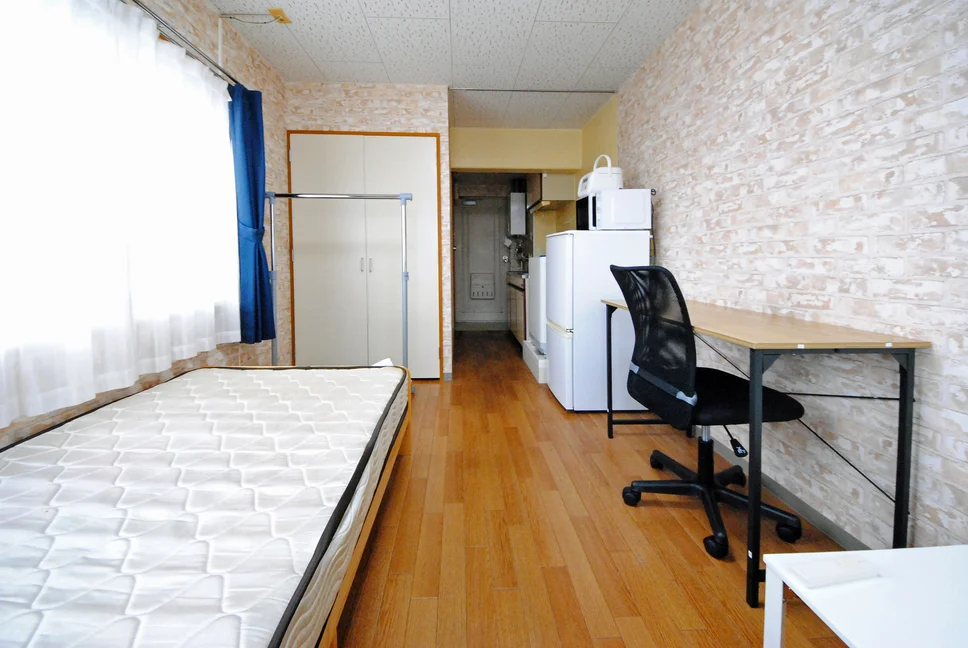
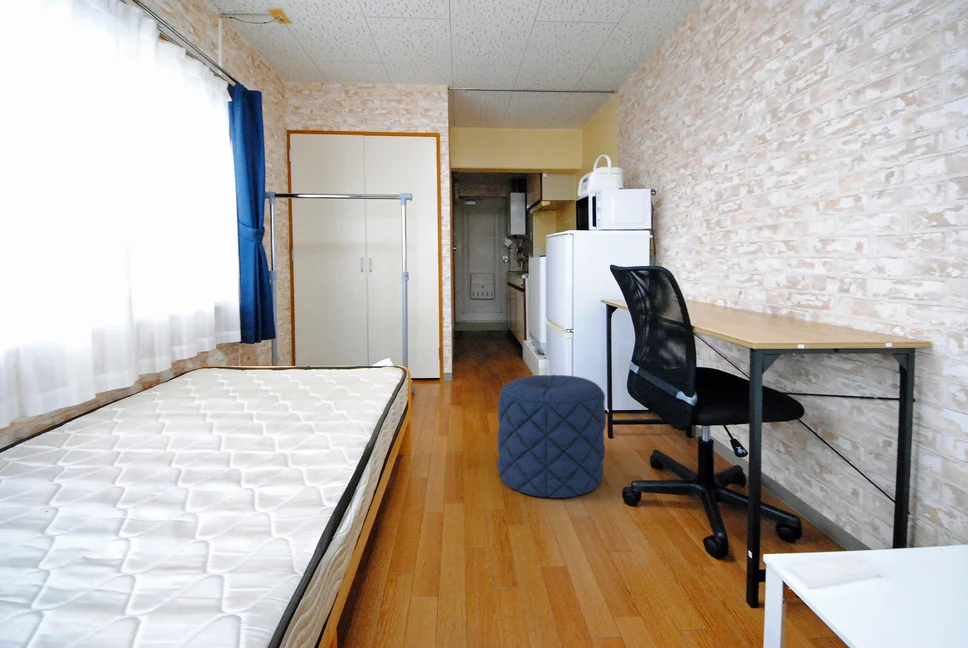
+ pouf (550, 429)
